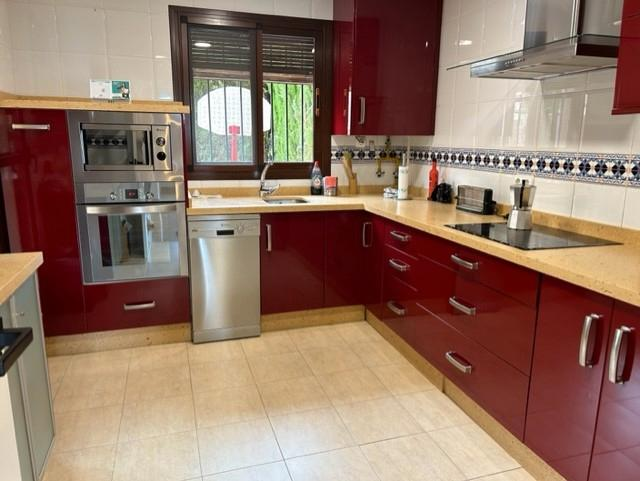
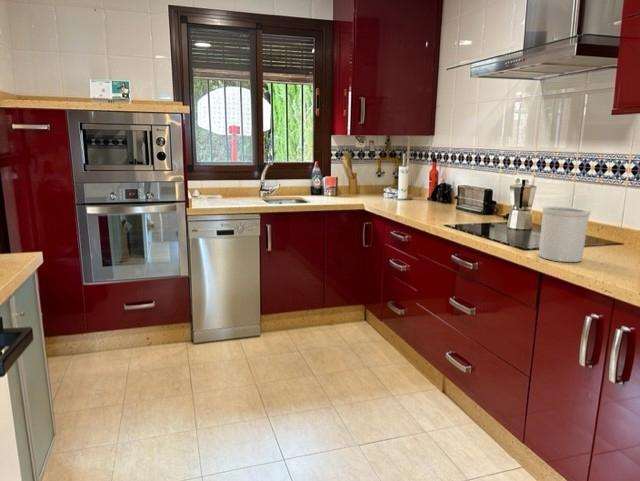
+ utensil holder (563, 233)
